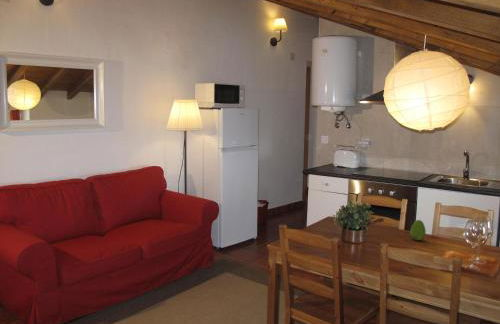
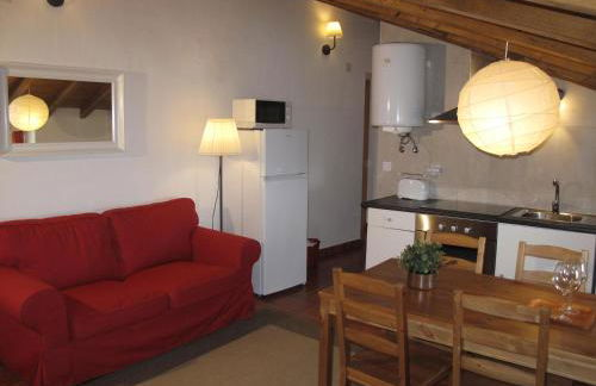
- fruit (418, 229)
